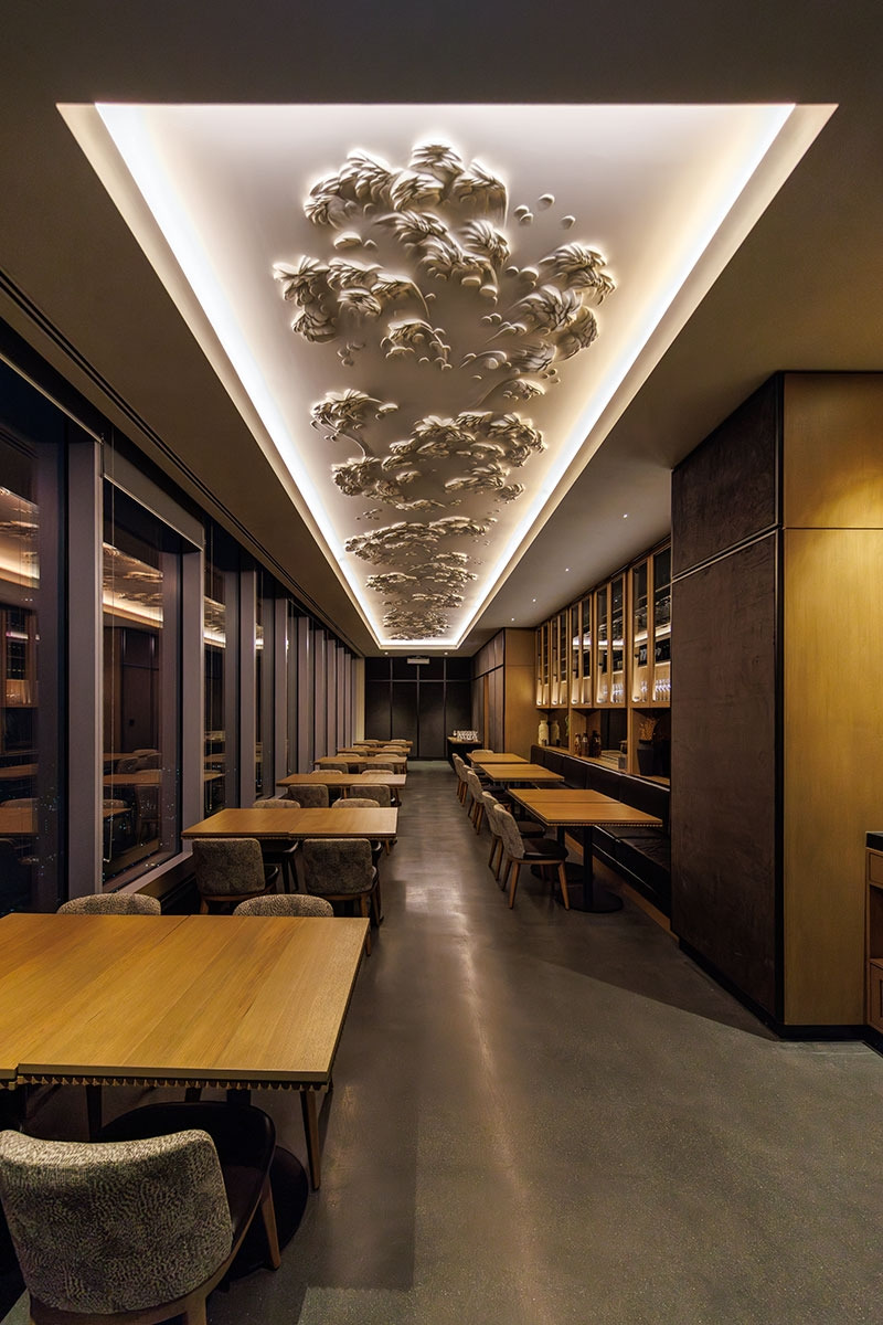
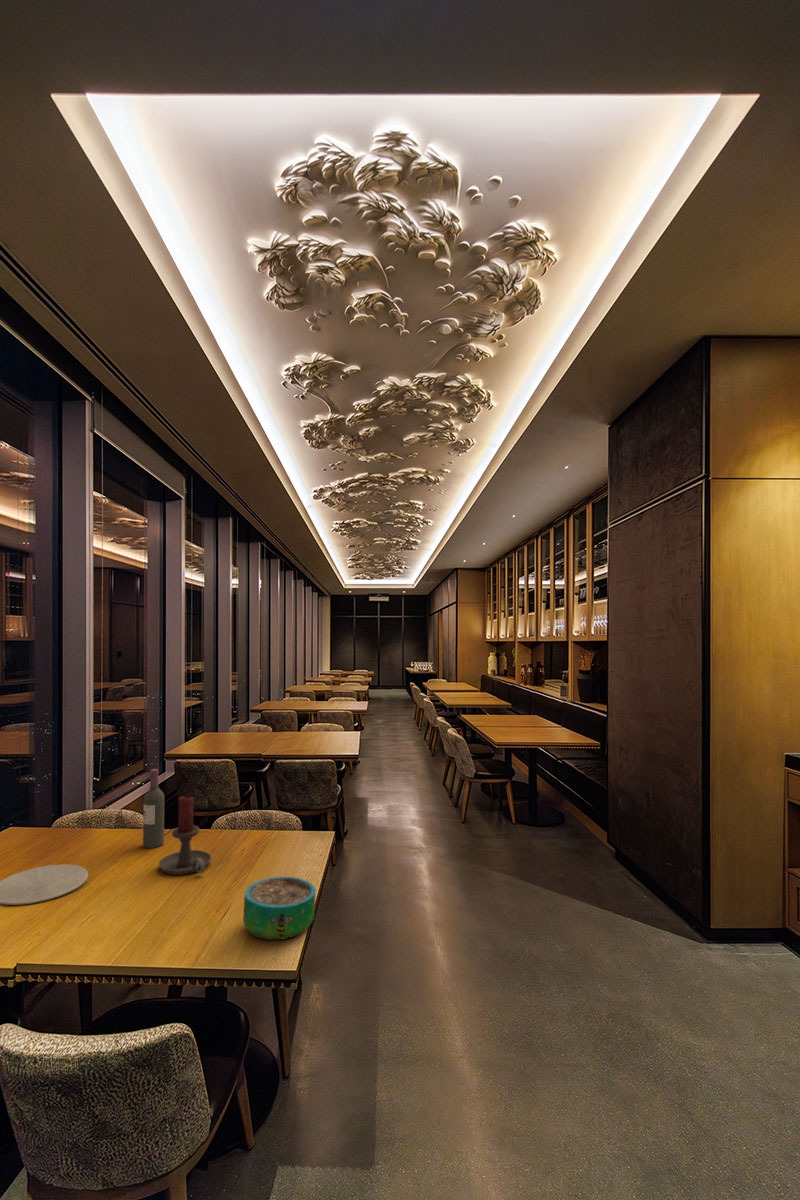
+ candle holder (188, 832)
+ wine bottle (153, 807)
+ plate (40, 884)
+ decorative bowl (279, 907)
